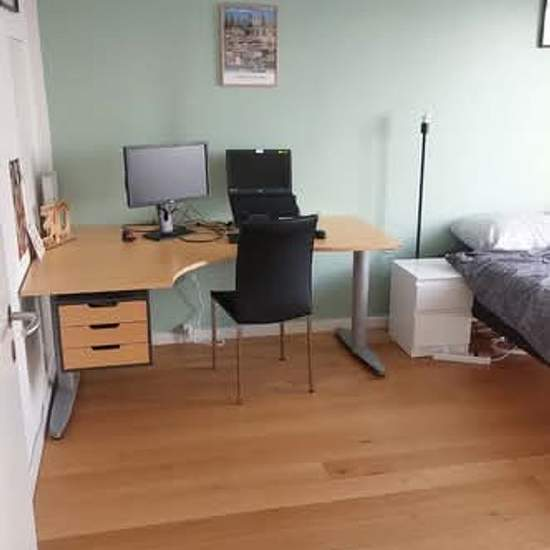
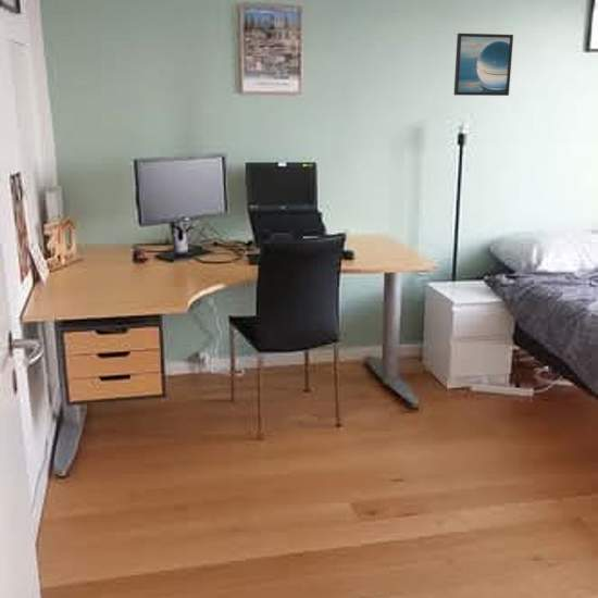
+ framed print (483, 64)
